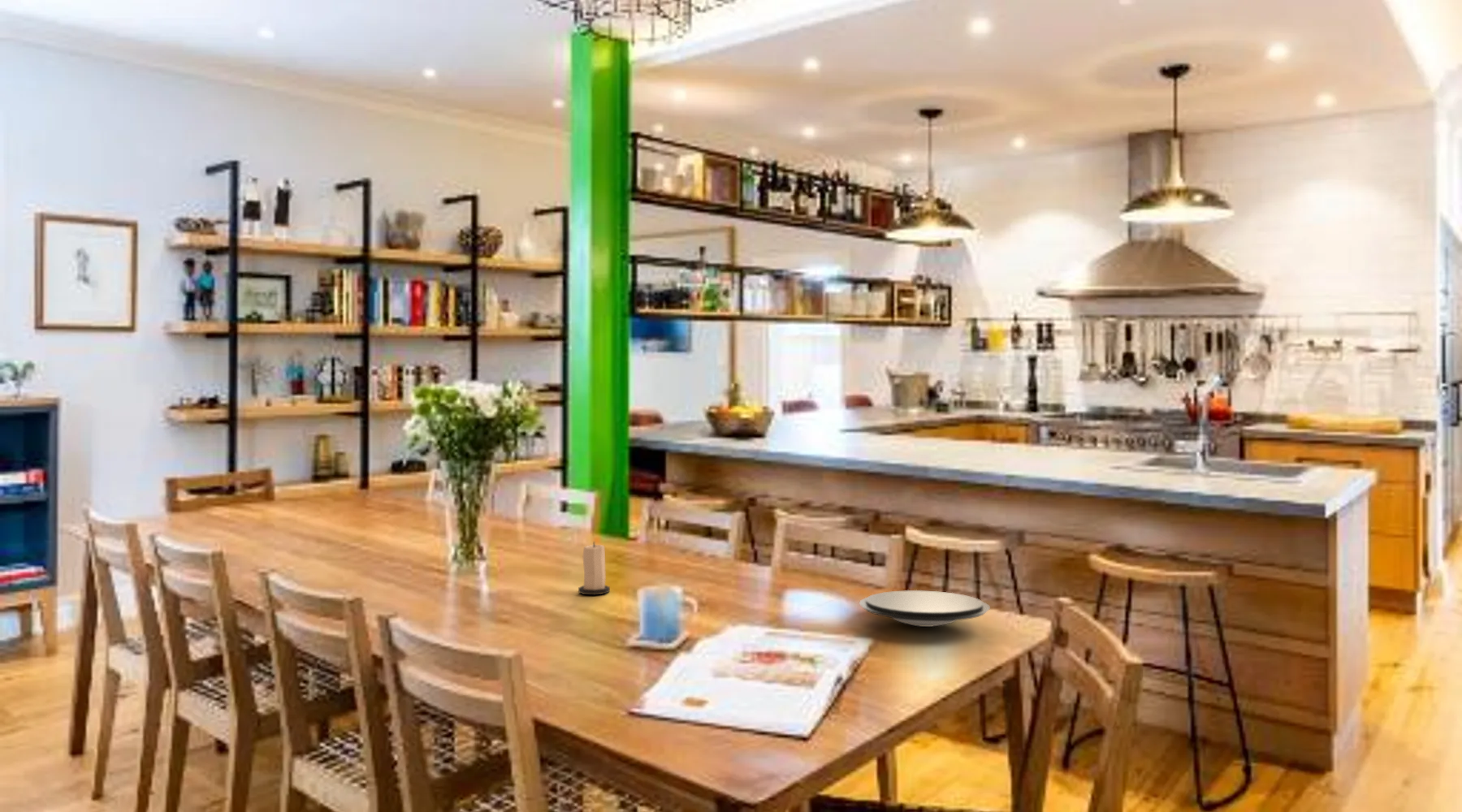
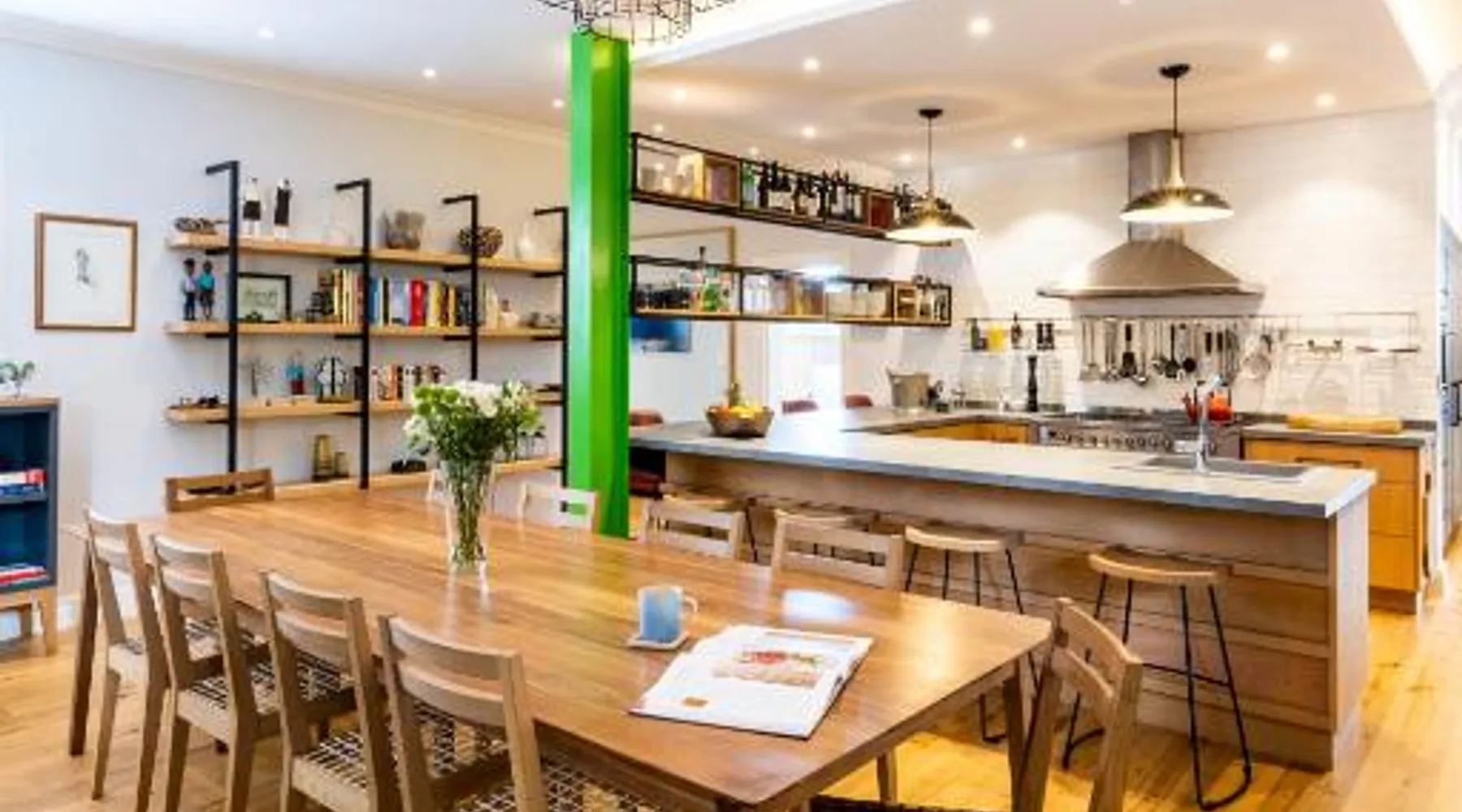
- candle (594, 566)
- plate (923, 612)
